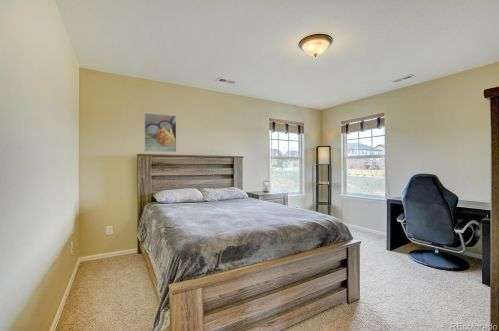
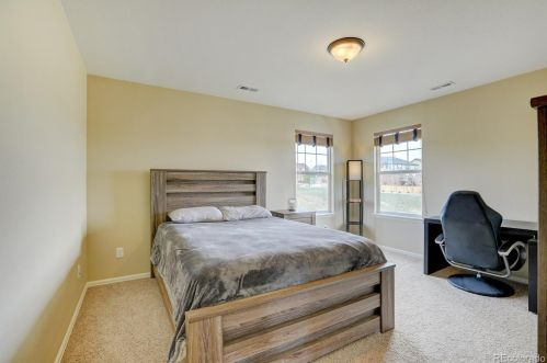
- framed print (160, 133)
